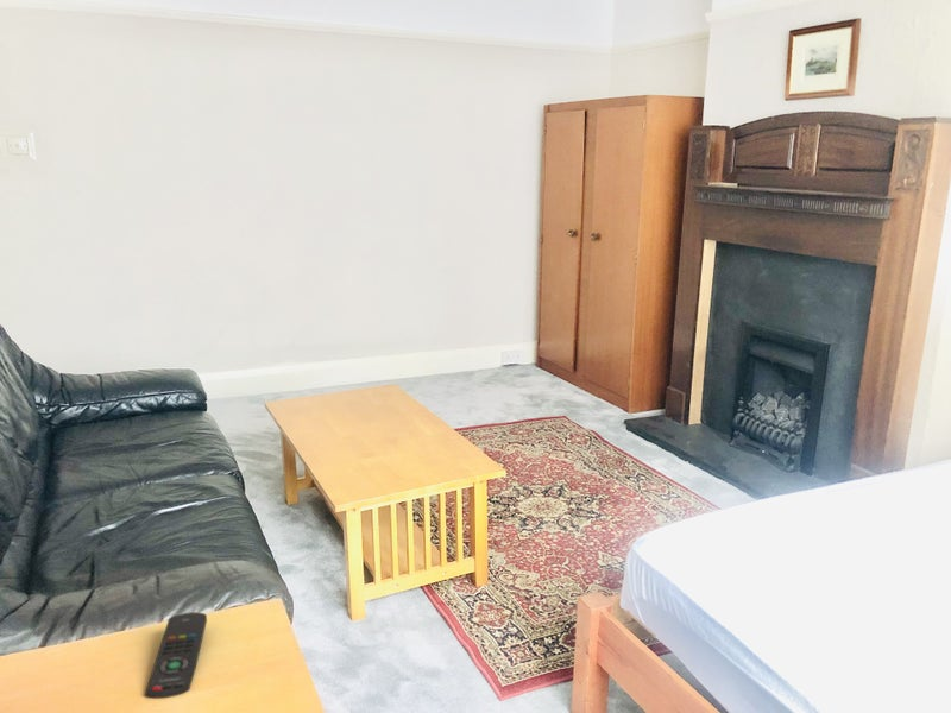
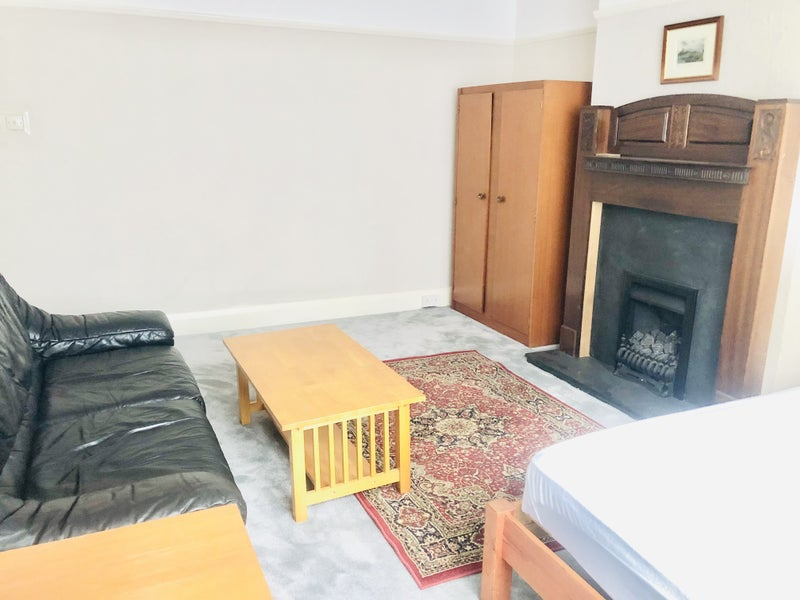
- remote control (178, 654)
